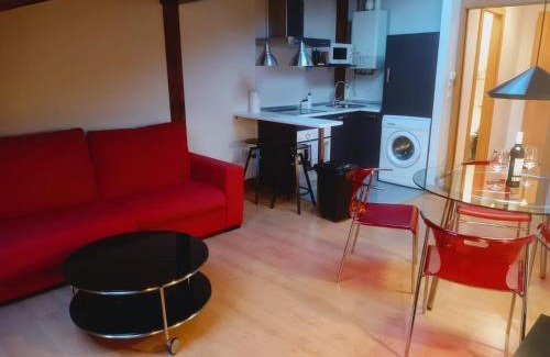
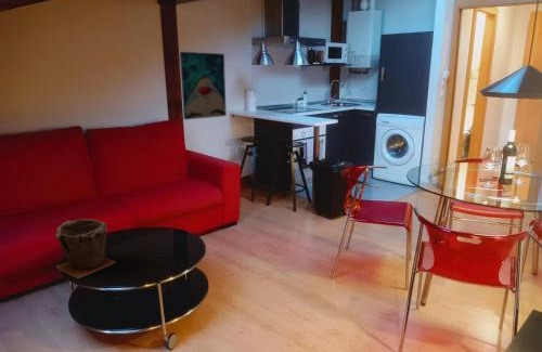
+ wall art (204, 86)
+ plant pot (83, 245)
